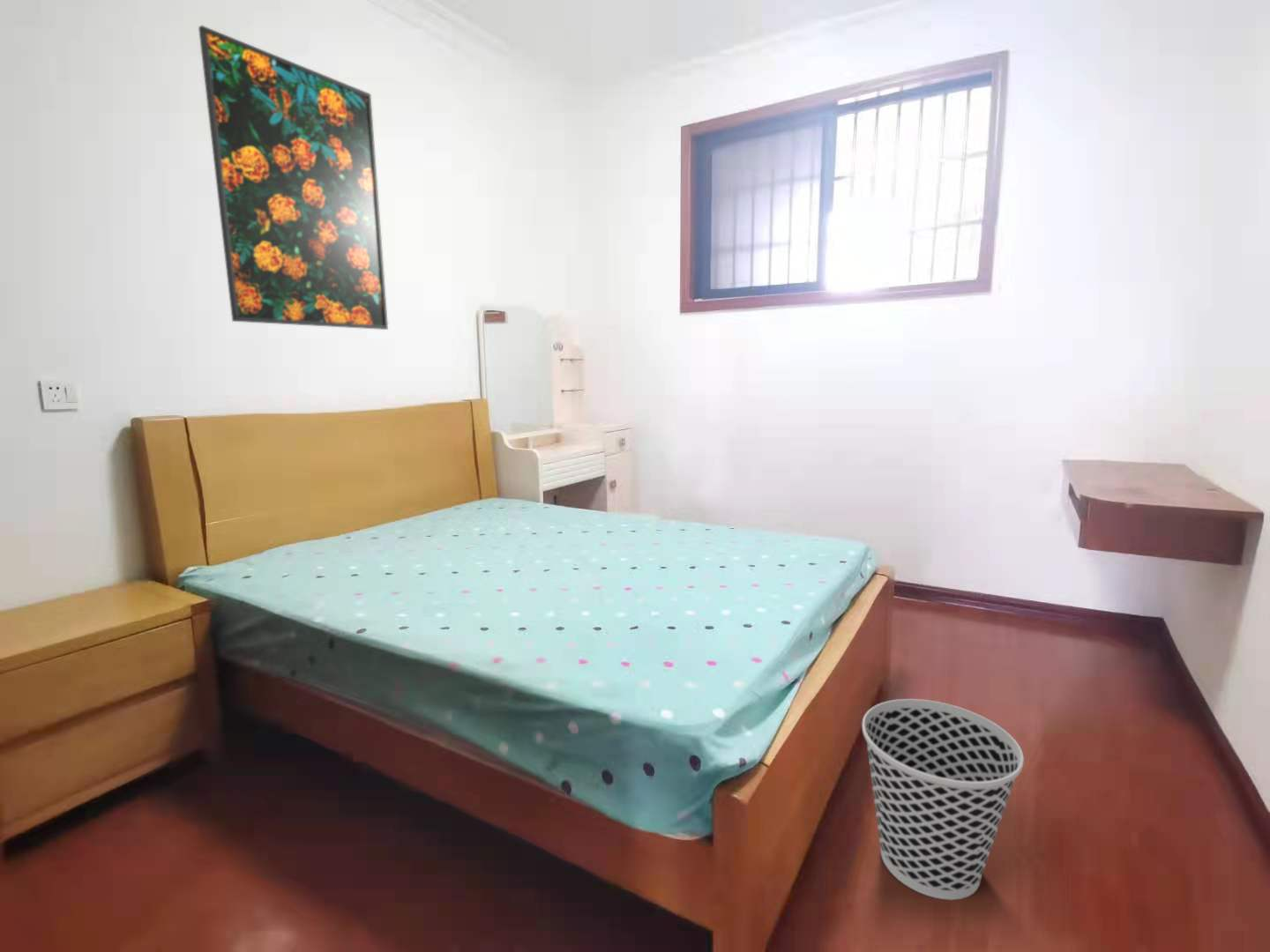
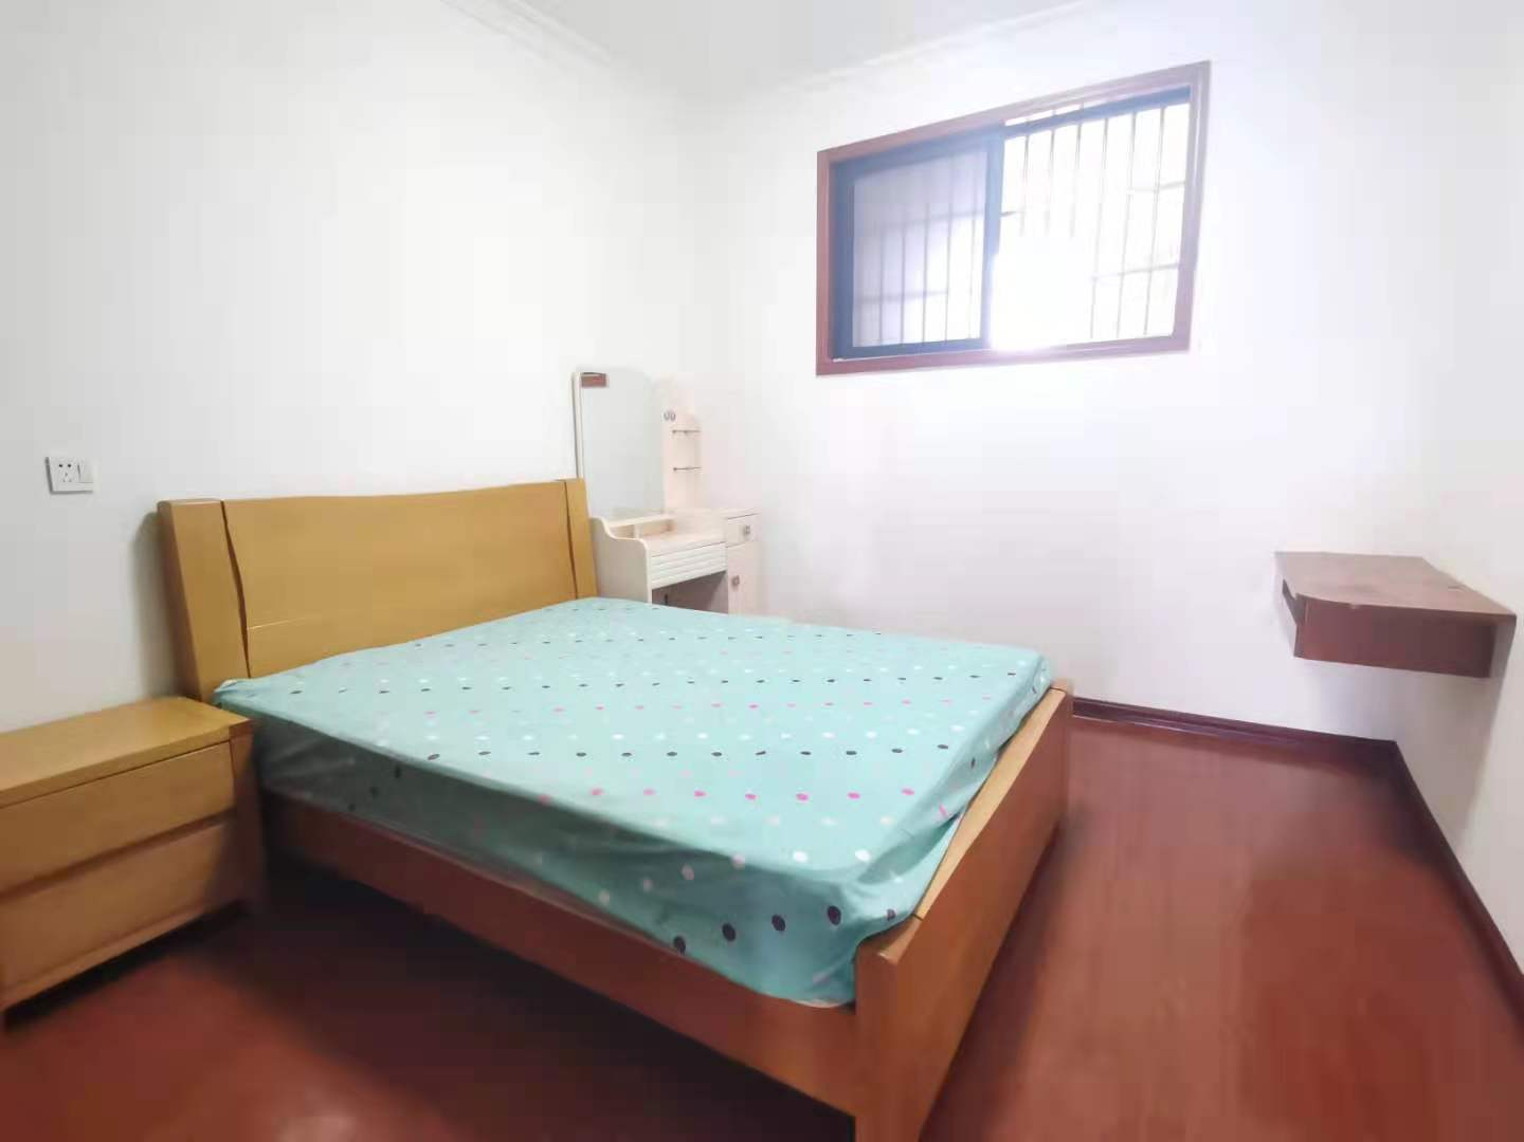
- wastebasket (933, 800)
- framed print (306, 198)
